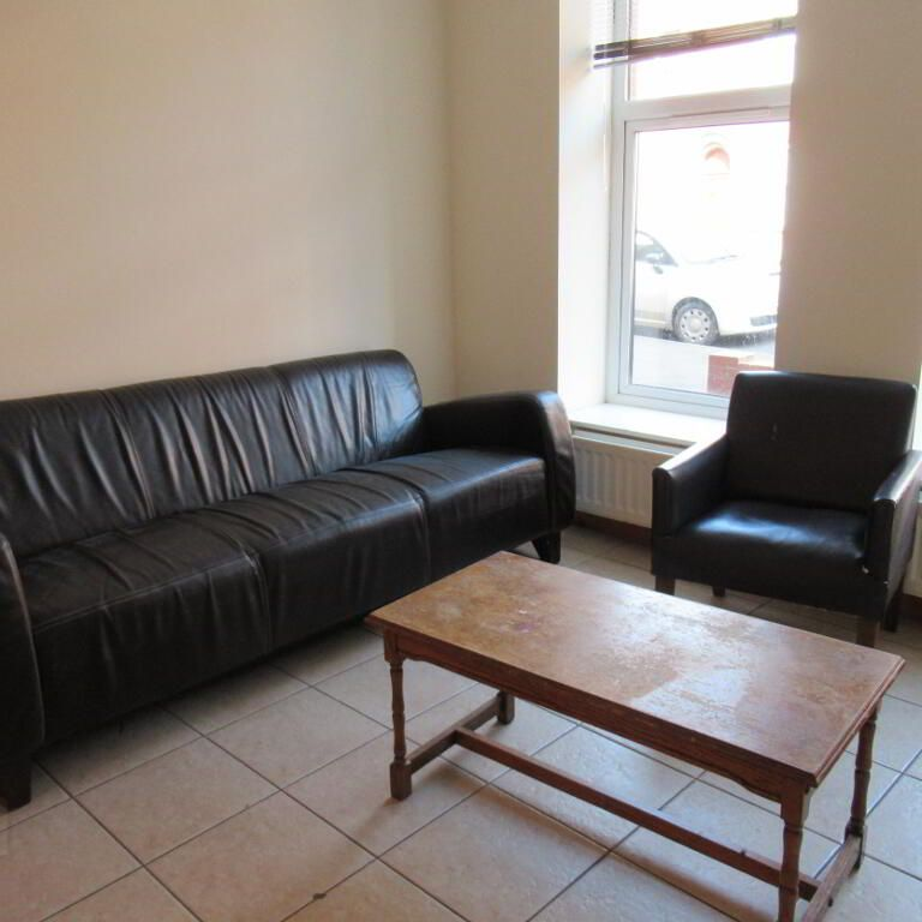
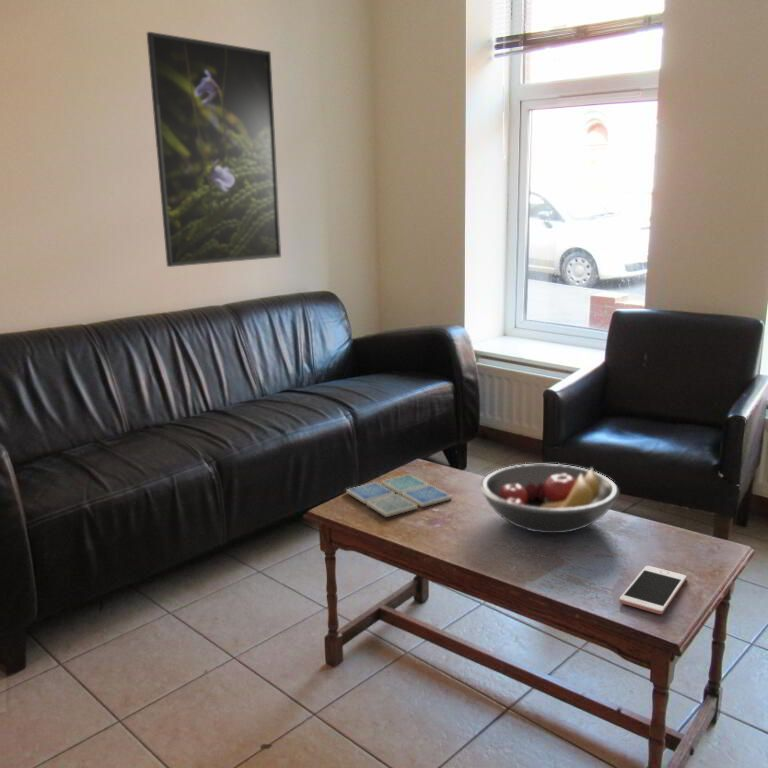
+ cell phone (653, 588)
+ fruit bowl (548, 498)
+ drink coaster (398, 493)
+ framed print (220, 155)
